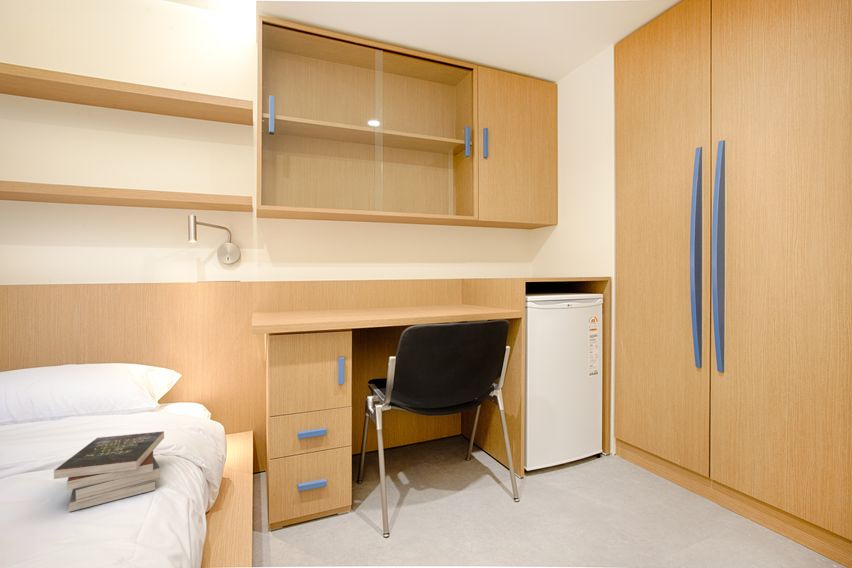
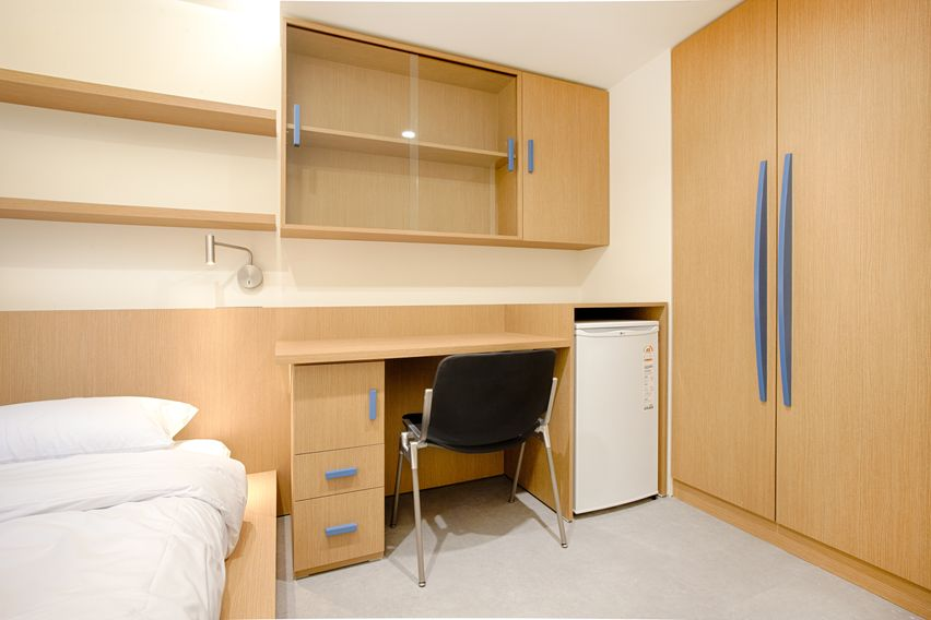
- book (115, 465)
